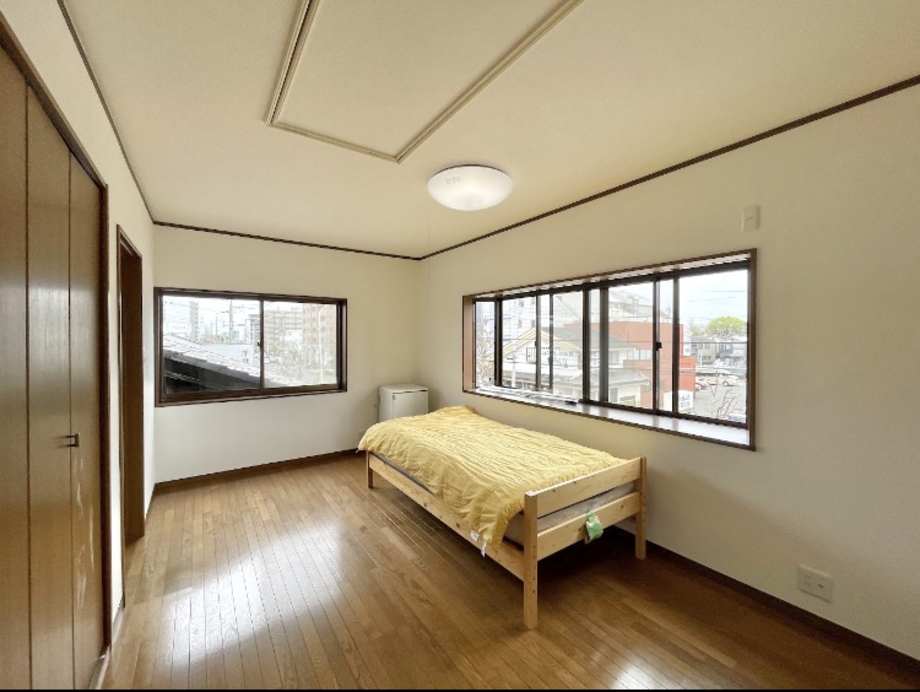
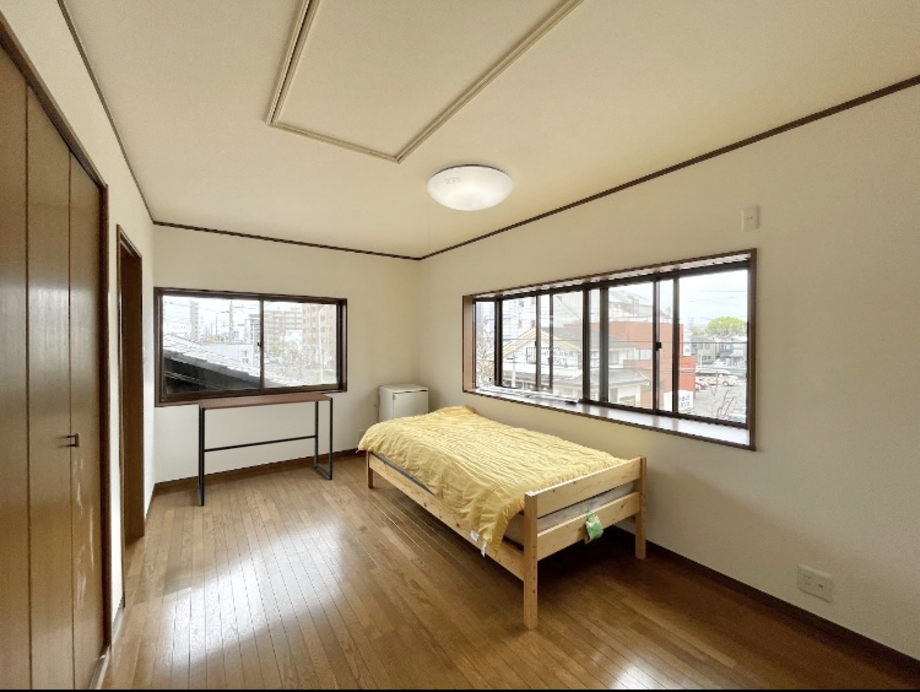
+ desk (267, 441)
